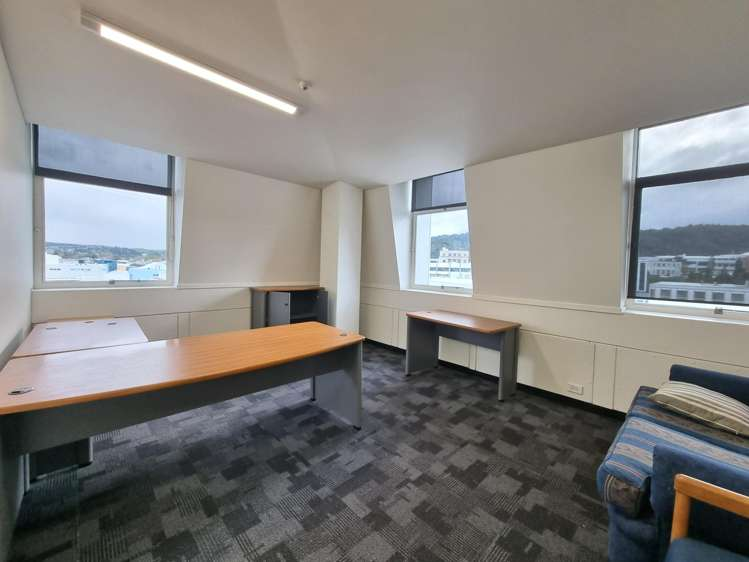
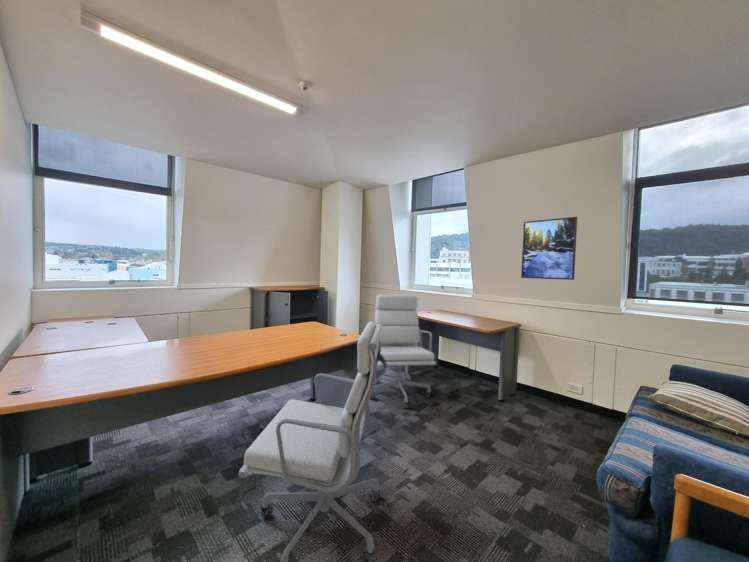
+ office chair (323, 424)
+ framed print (547, 249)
+ office chair (400, 345)
